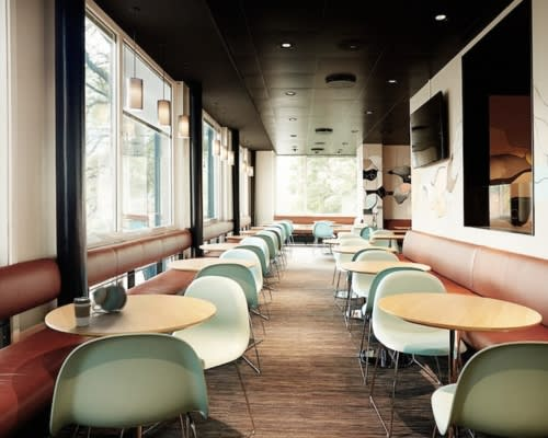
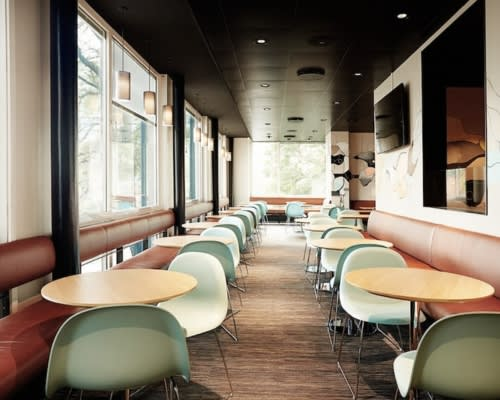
- teapot (110, 296)
- coffee cup (82, 311)
